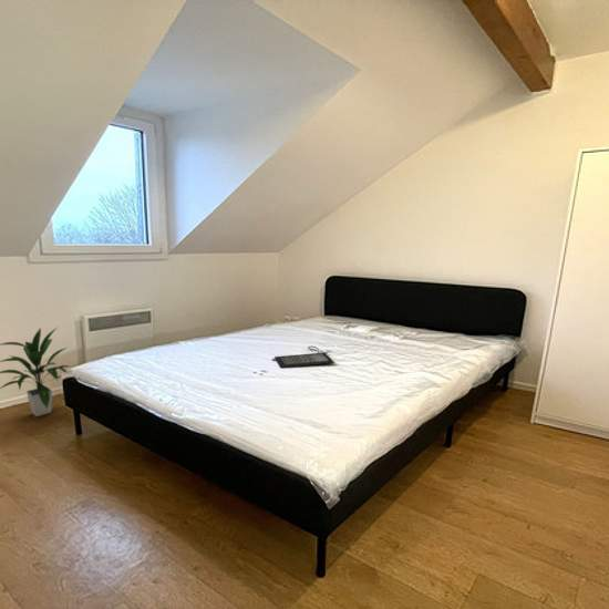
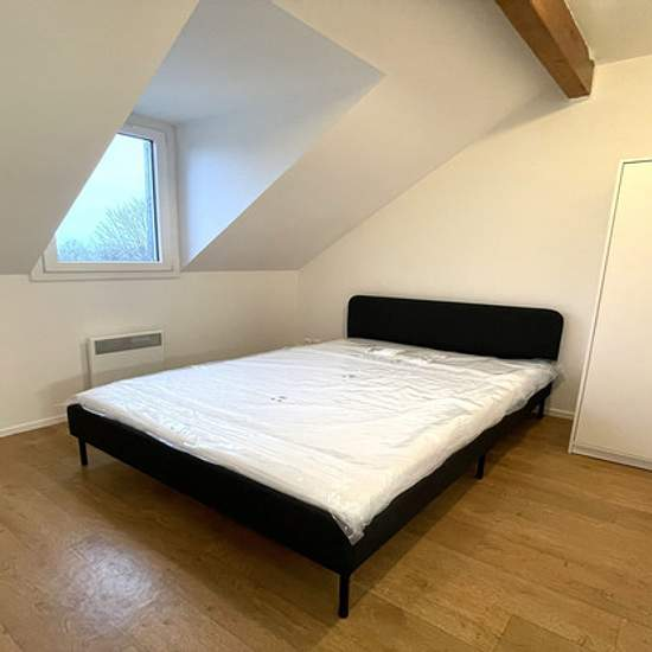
- clutch bag (306, 359)
- indoor plant (37, 372)
